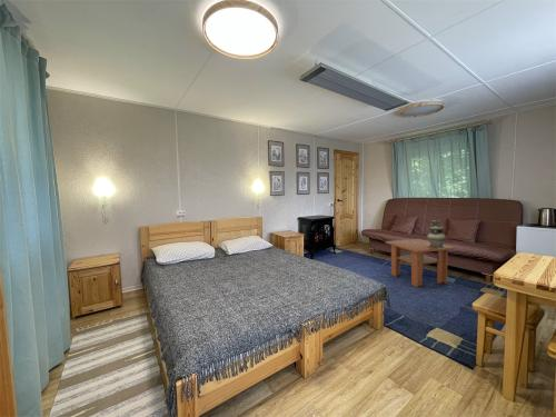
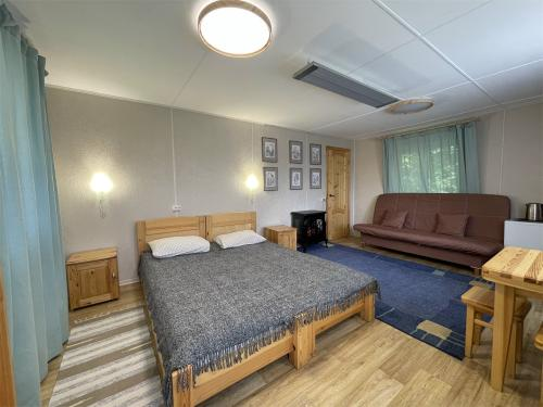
- coffee table (417, 261)
- decorative urn (436, 234)
